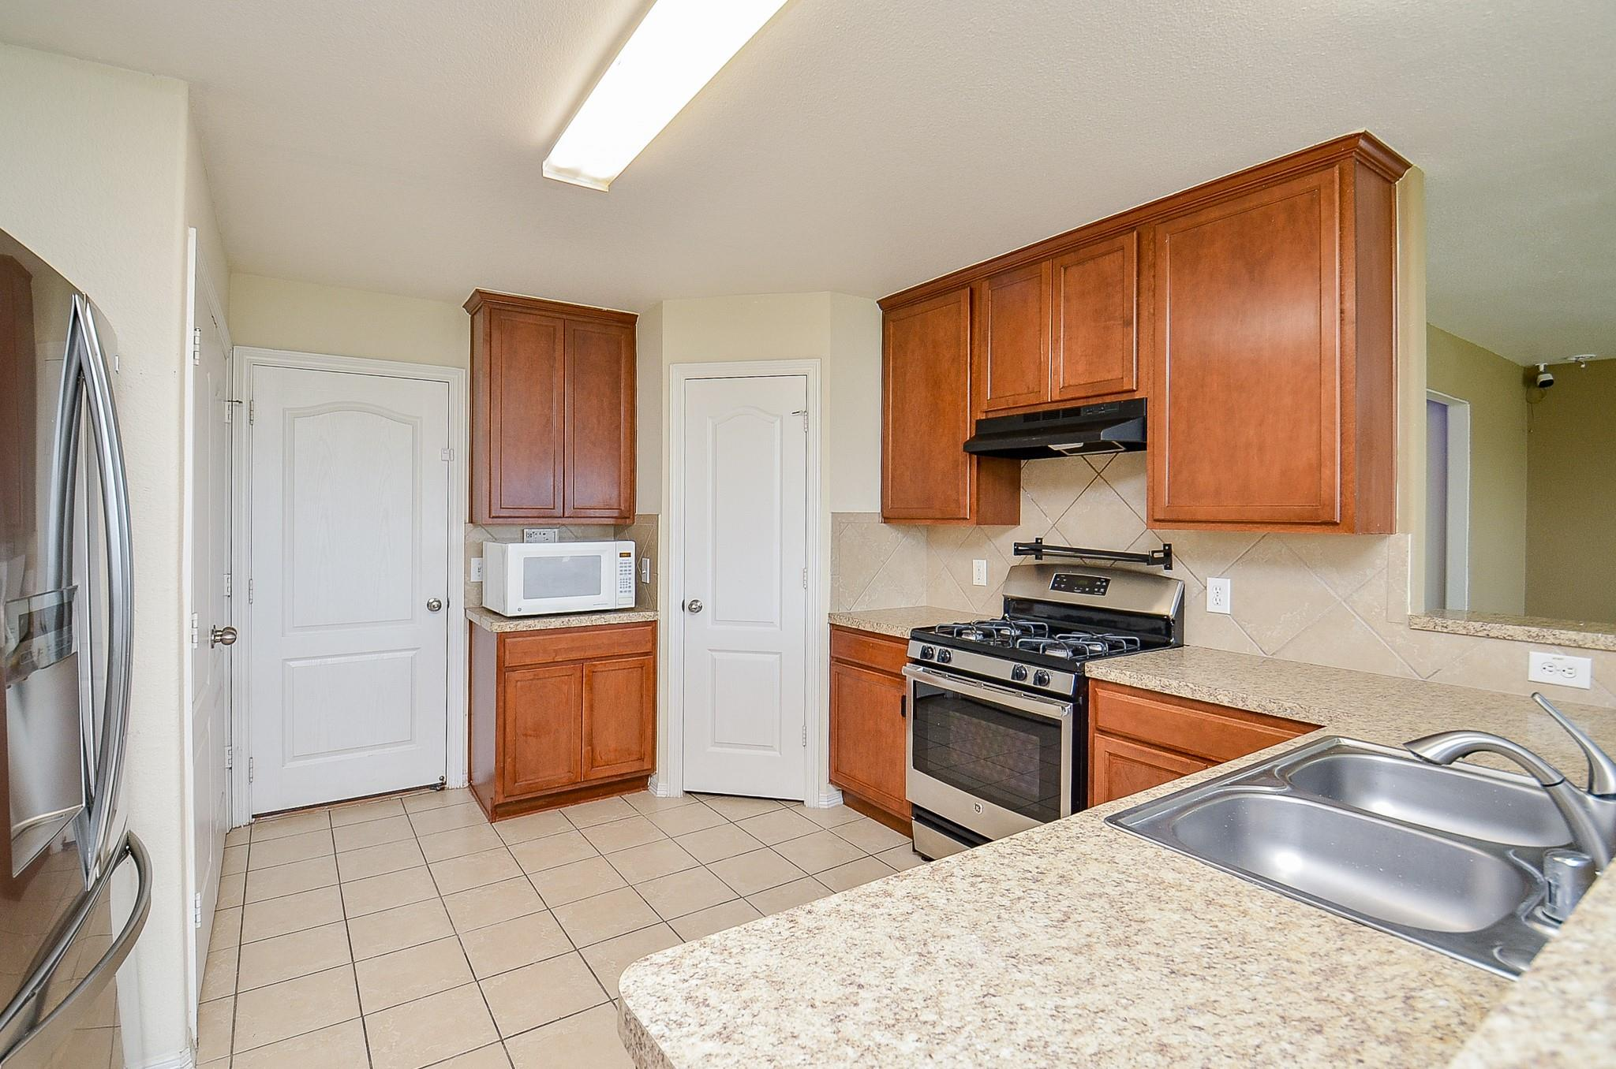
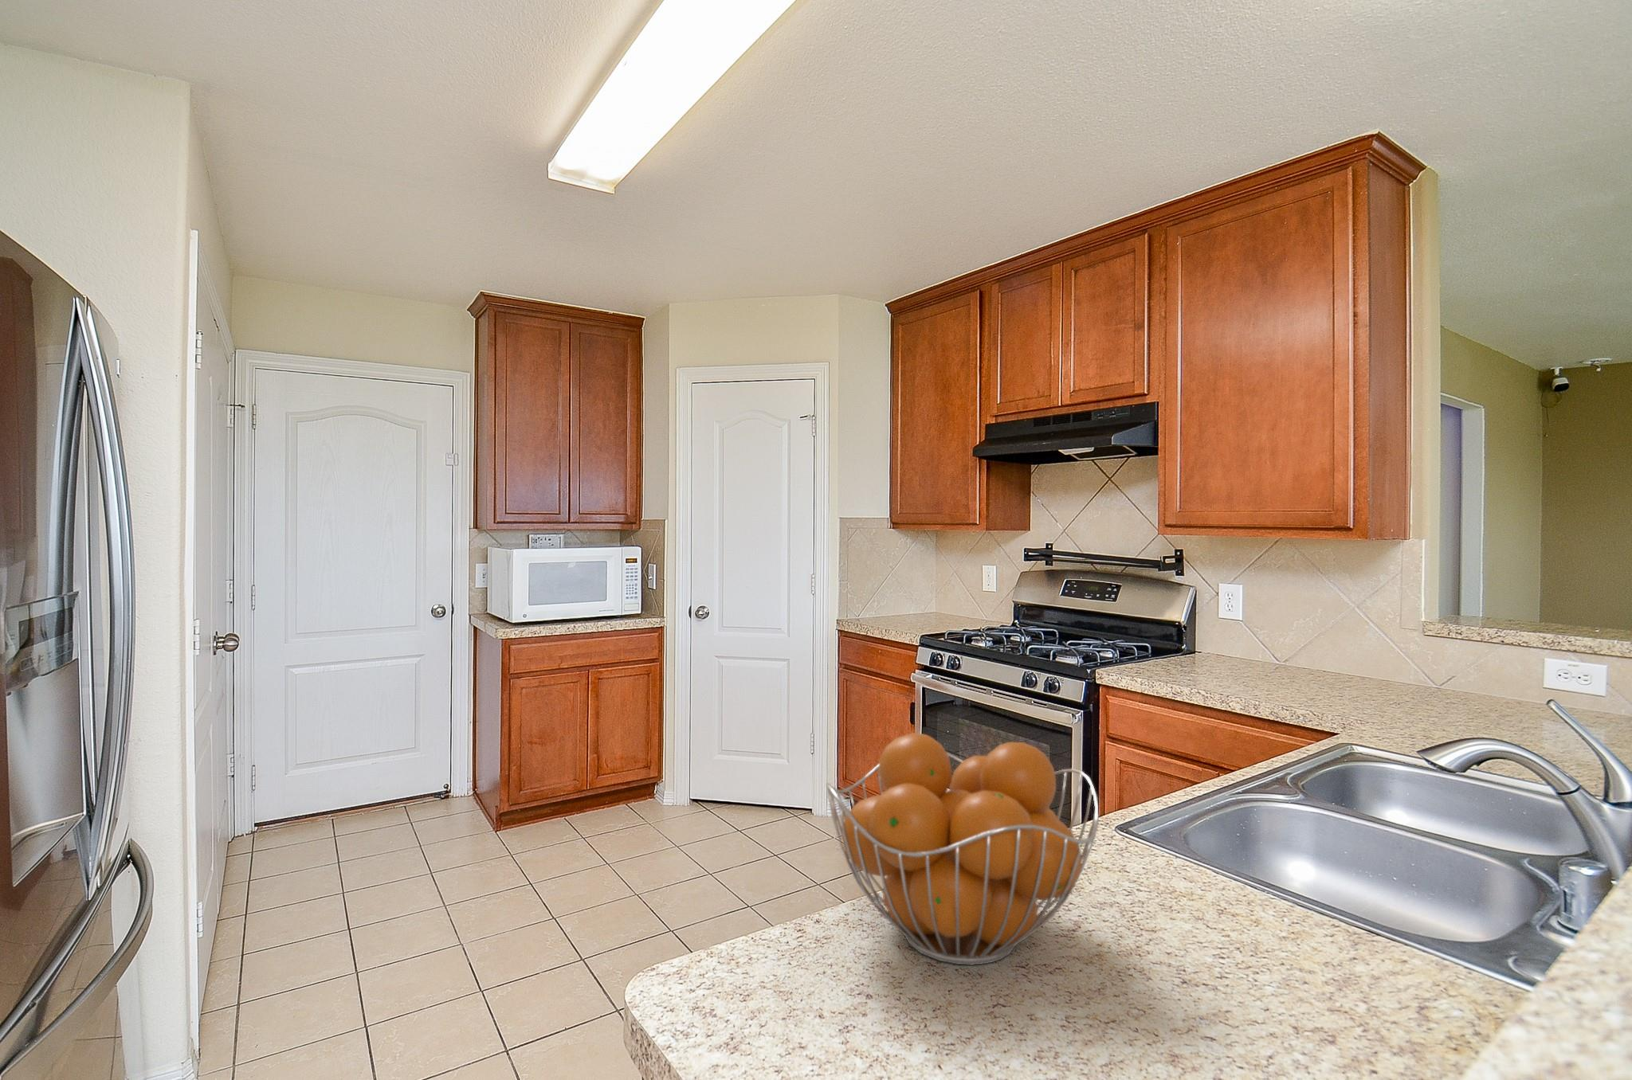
+ fruit basket (958, 838)
